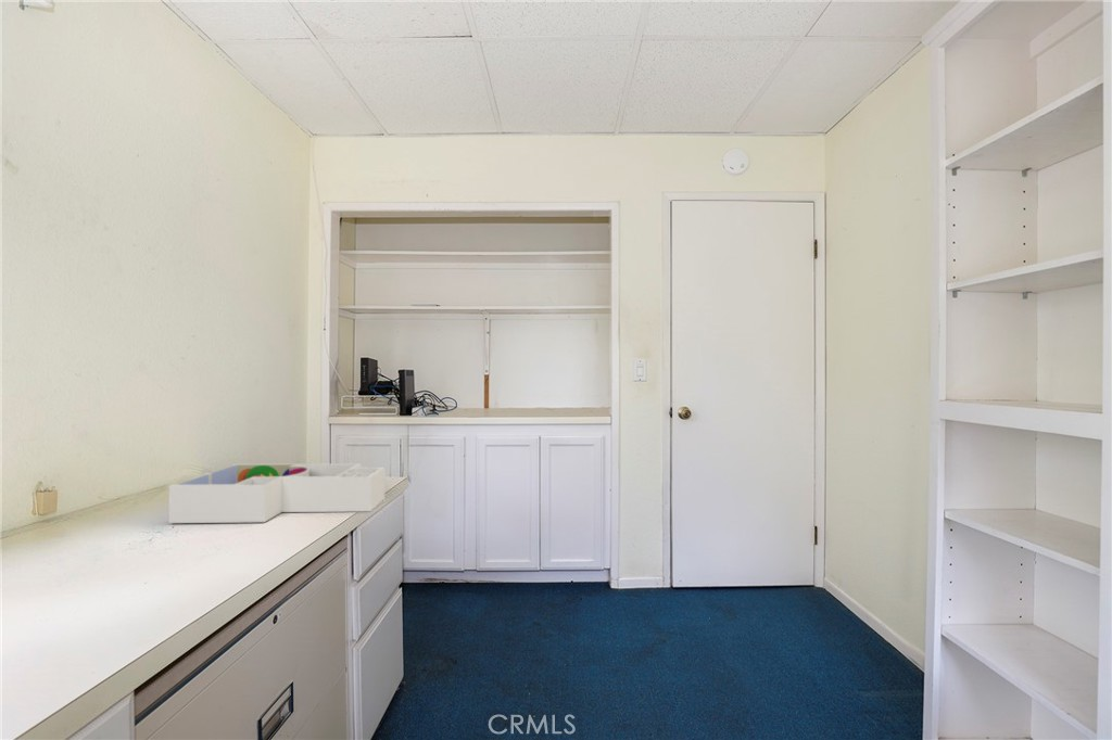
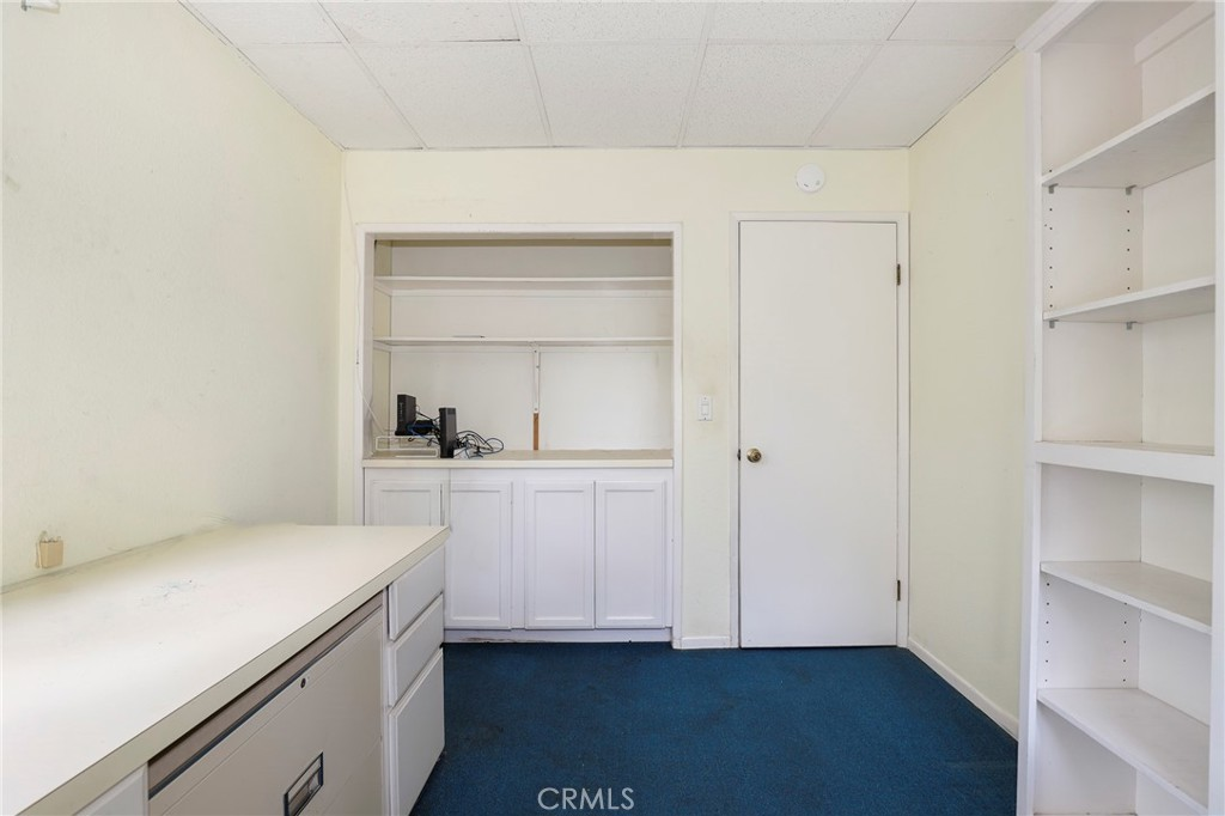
- desk organizer (291, 489)
